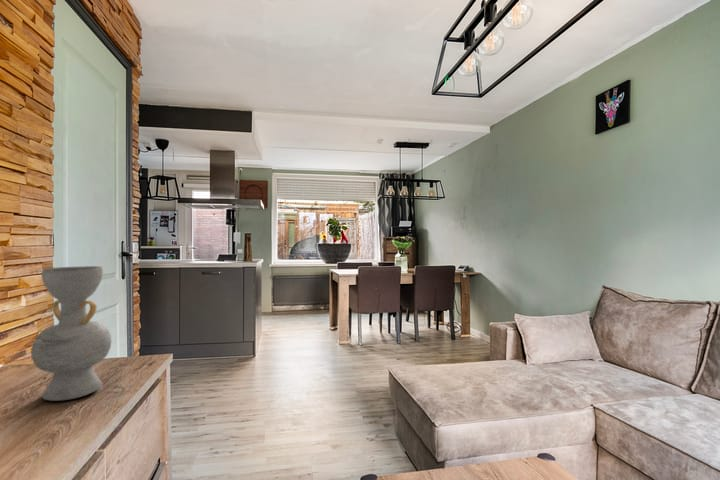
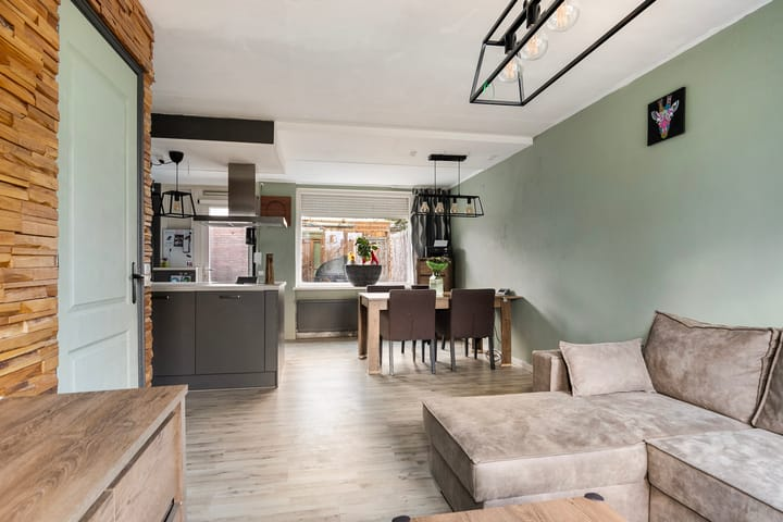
- decorative vase (73, 330)
